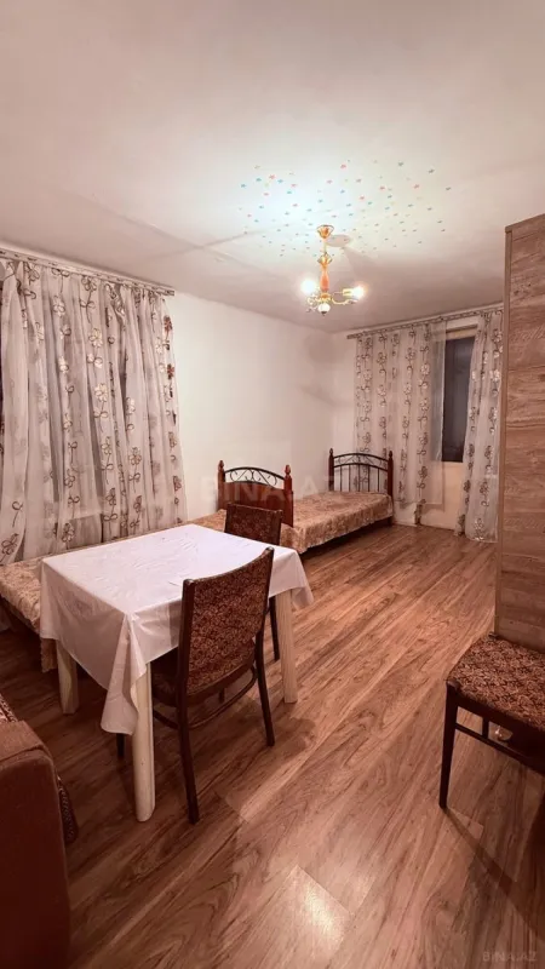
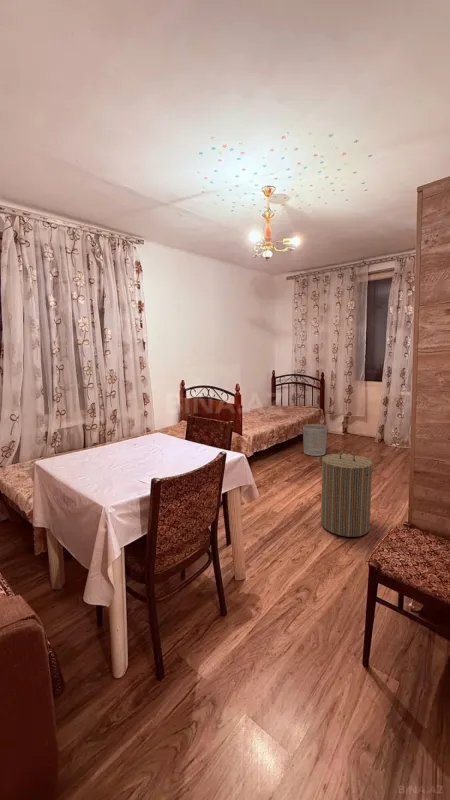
+ laundry hamper (345, 487)
+ waste bin (314, 440)
